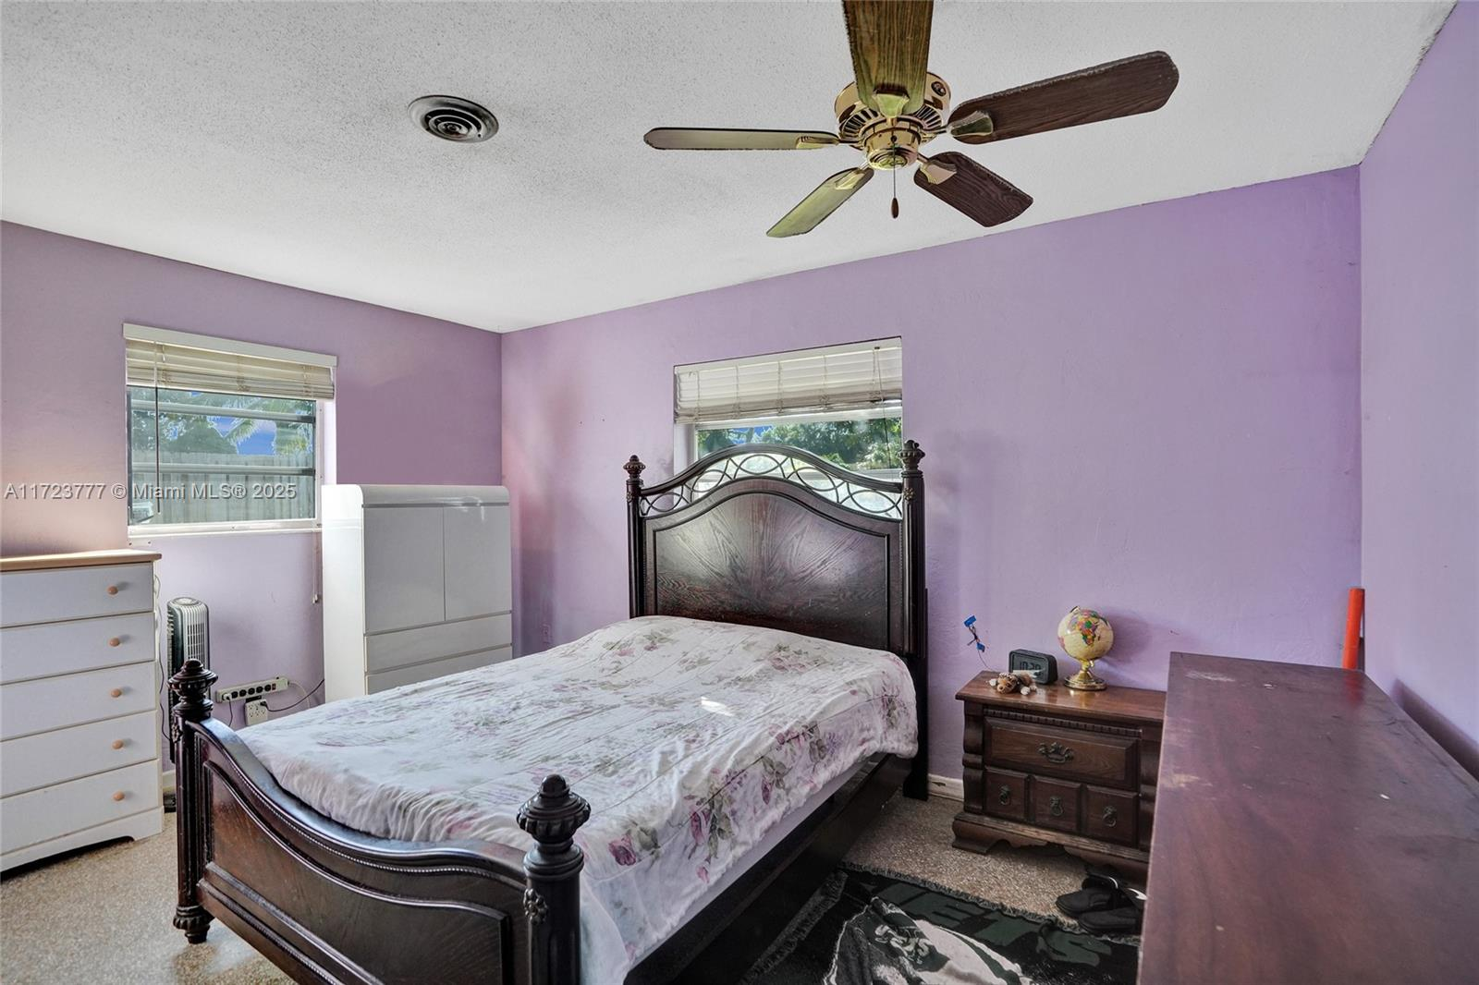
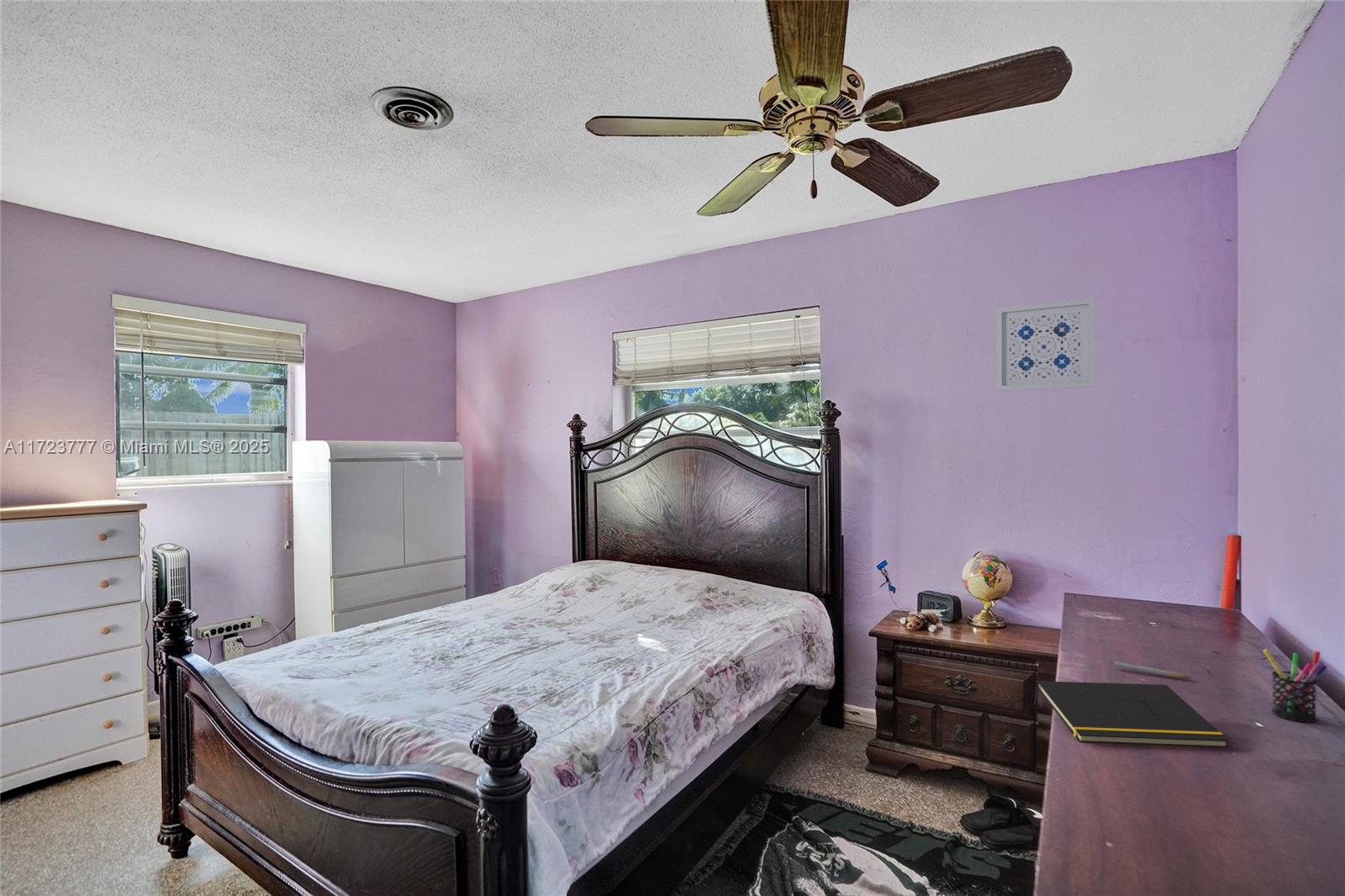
+ wall art (1043, 346)
+ notepad (1125, 711)
+ pencil (1152, 671)
+ pen holder (1296, 681)
